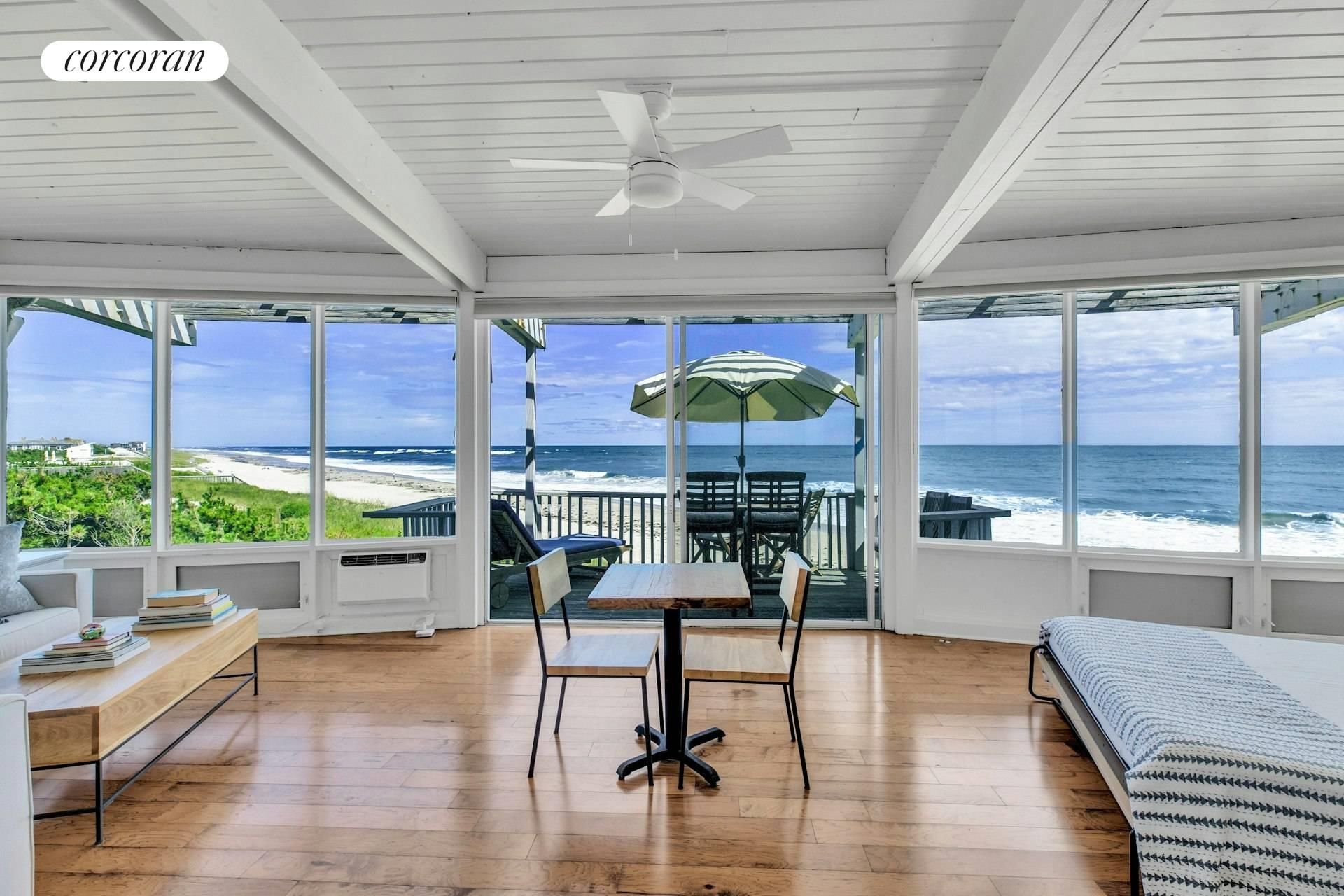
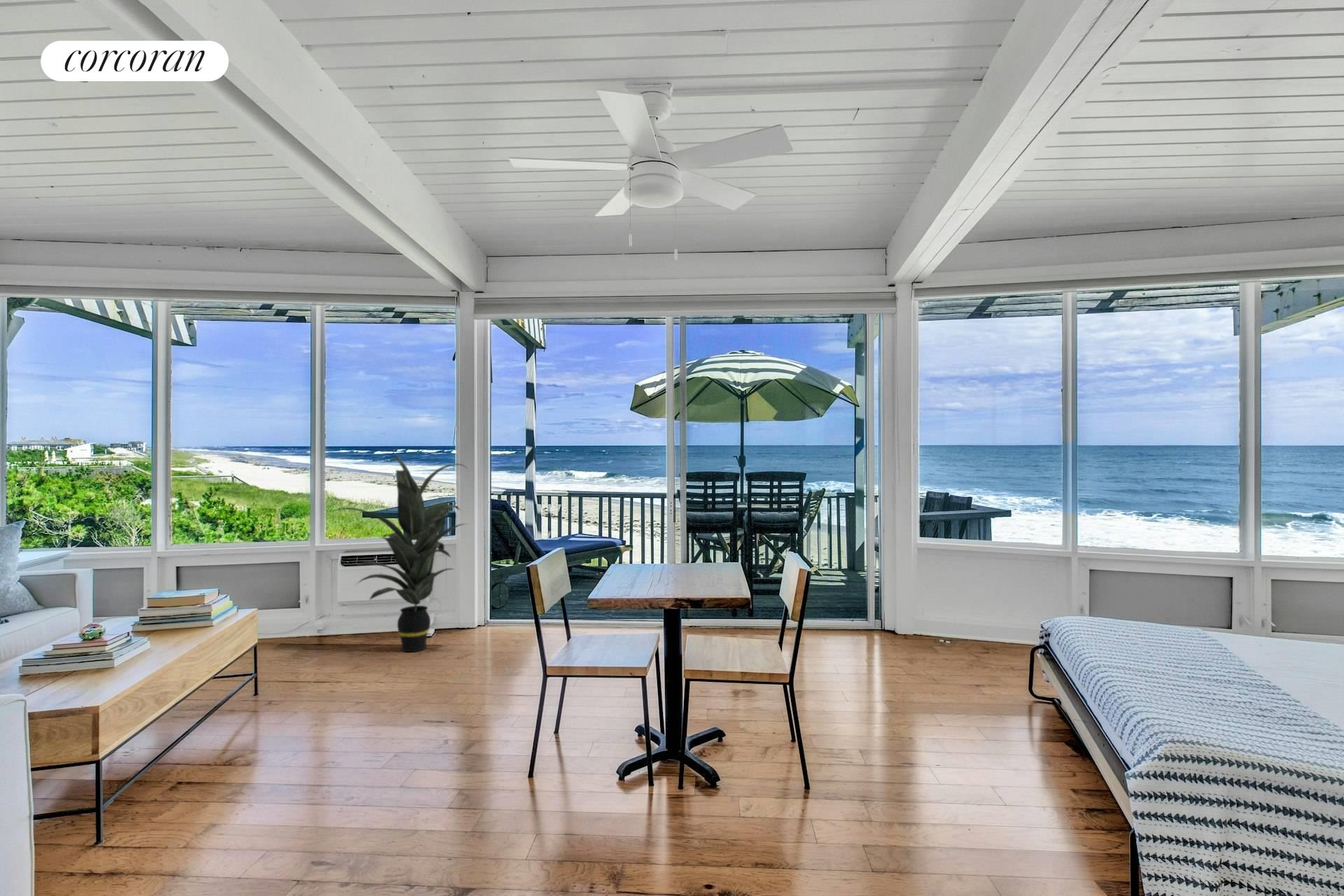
+ indoor plant (409, 550)
